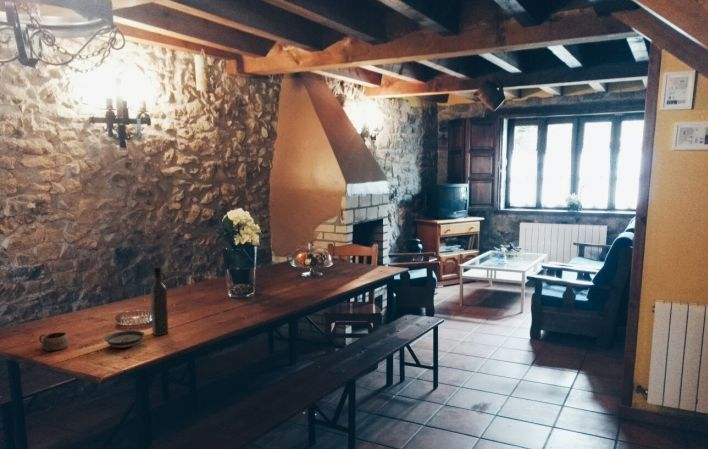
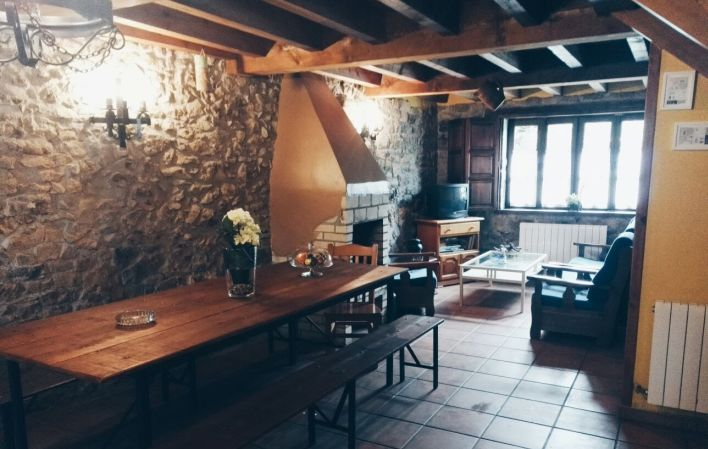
- wine bottle (159, 300)
- cup (53, 340)
- saucer (125, 340)
